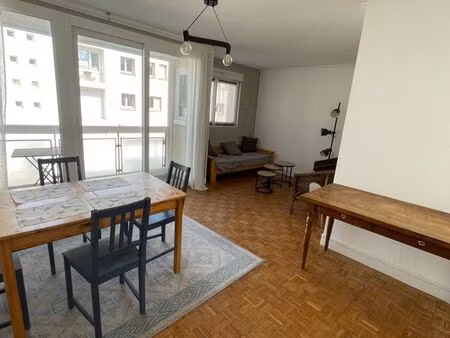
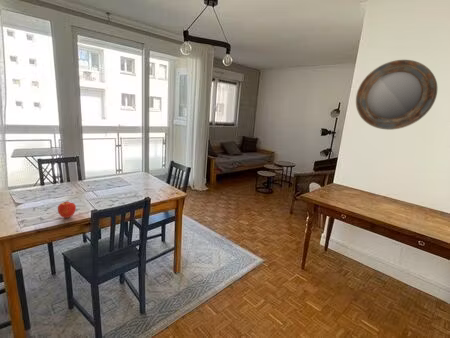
+ home mirror (392, 95)
+ apple (66, 209)
